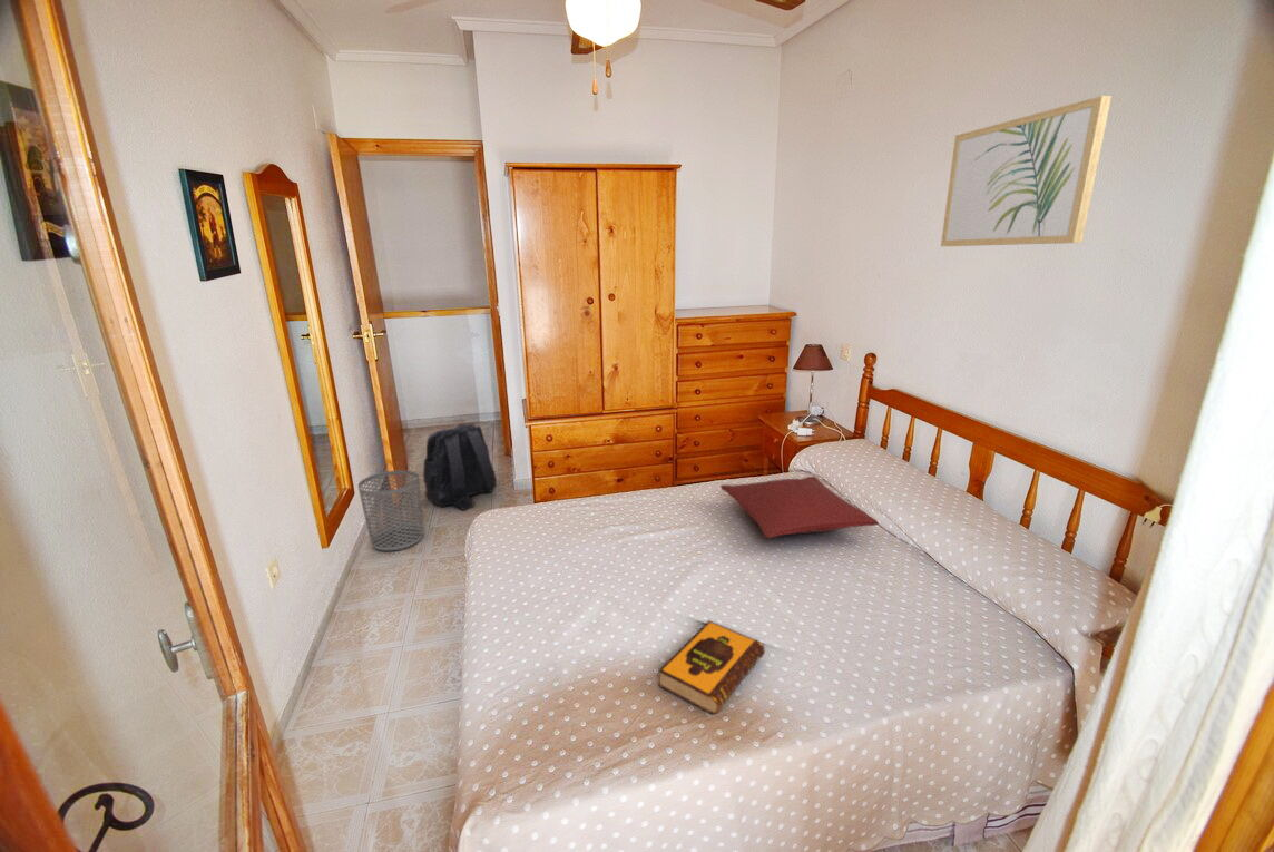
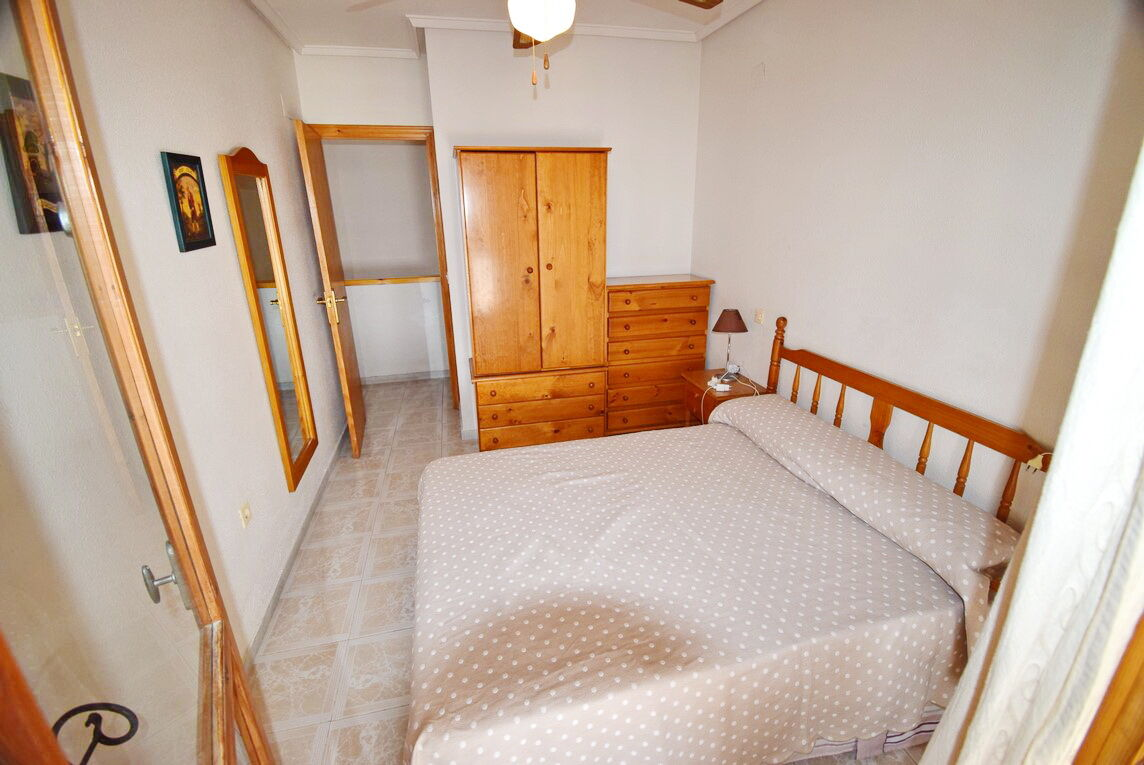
- pillow (793, 505)
- waste bin (393, 509)
- backpack (458, 459)
- hardback book (713, 664)
- wall art (1011, 183)
